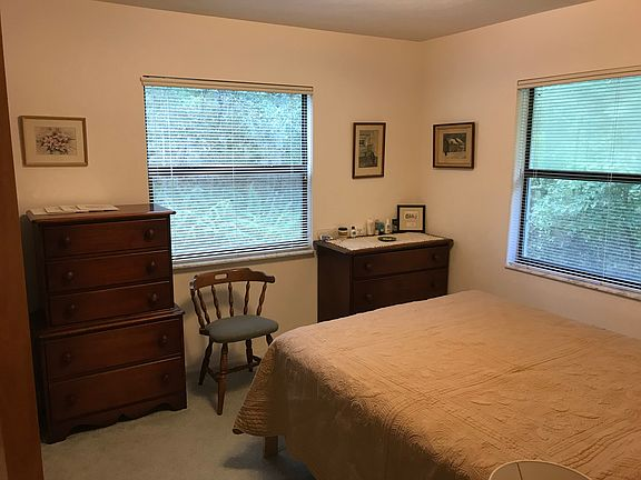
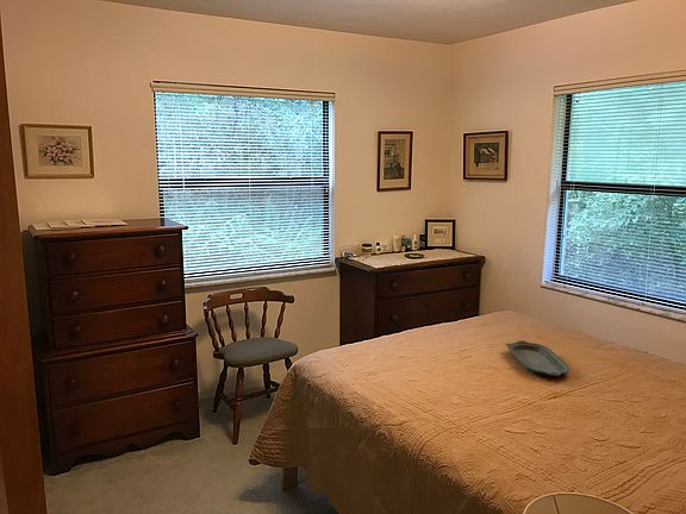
+ serving tray (536, 358)
